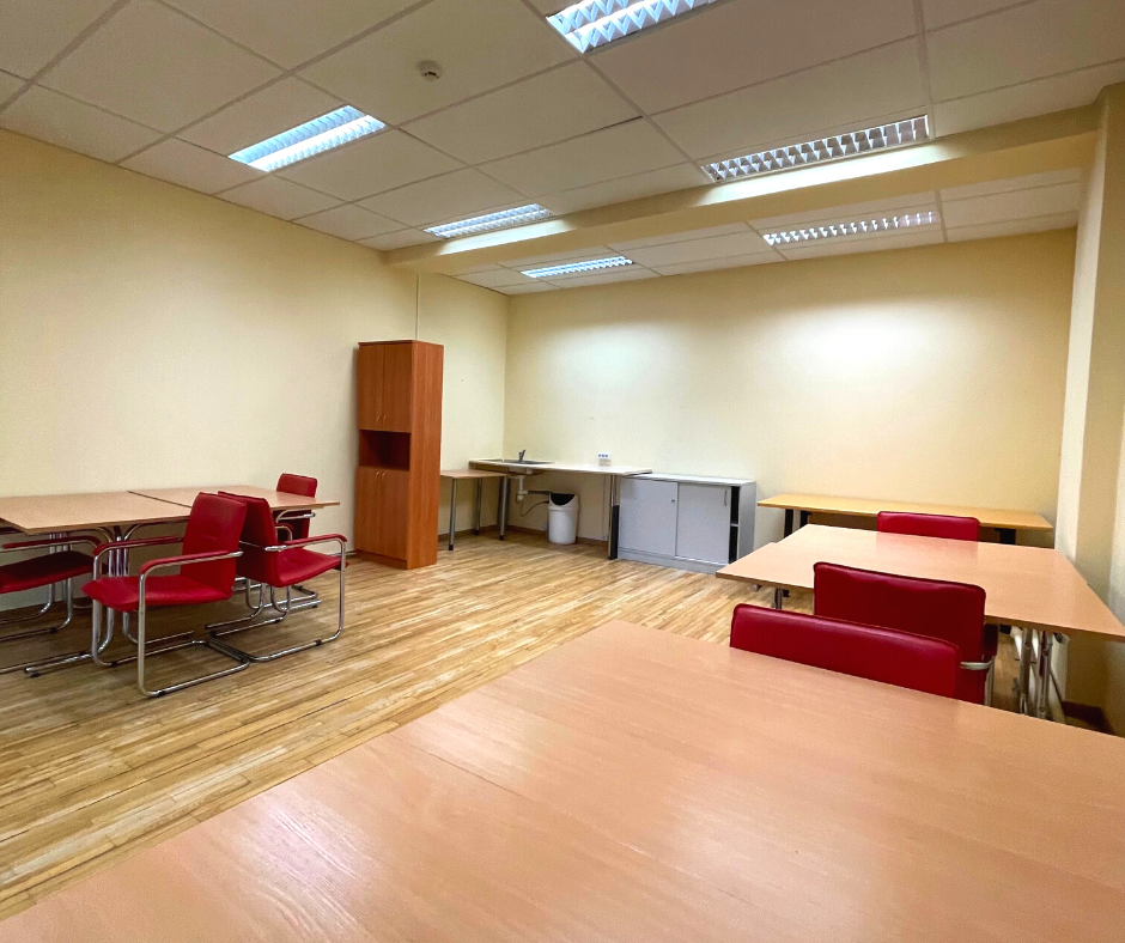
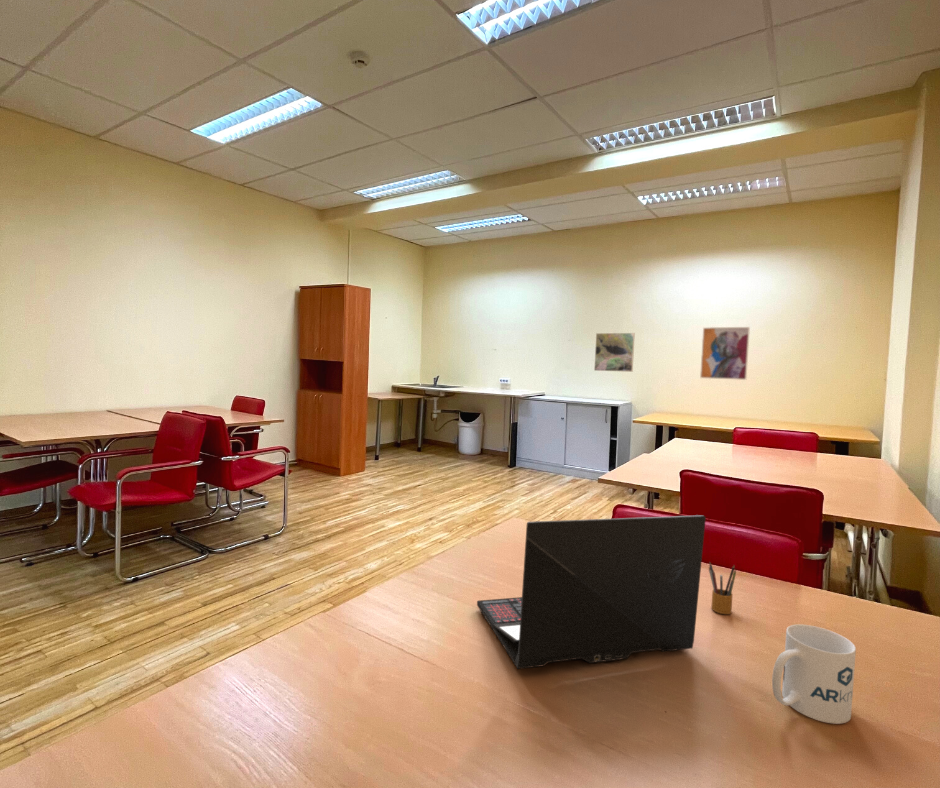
+ wall art (724, 353)
+ mug (808, 672)
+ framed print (614, 352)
+ laptop (580, 565)
+ pencil box (722, 587)
